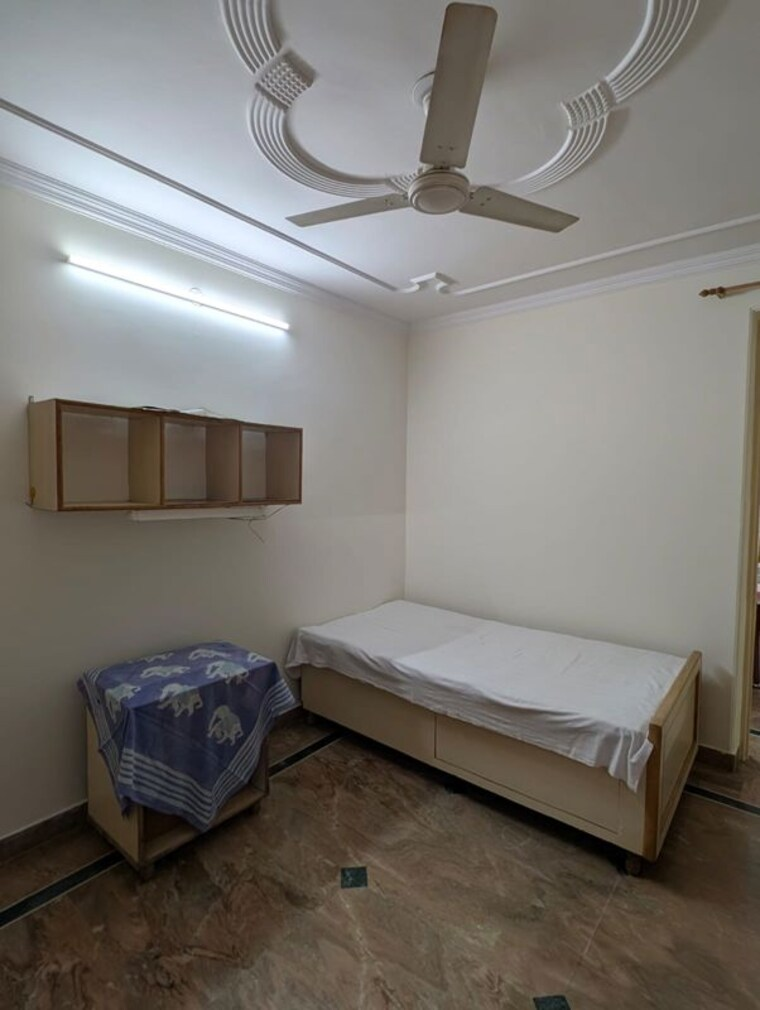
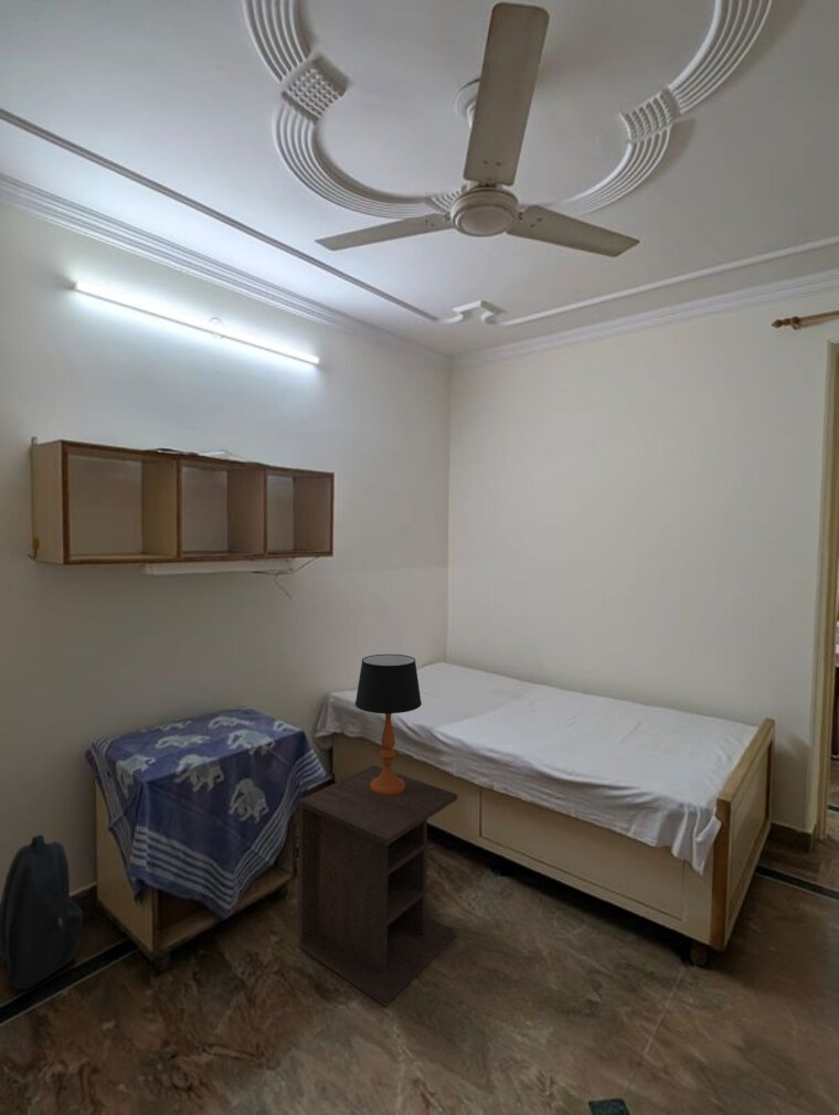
+ nightstand (379, 869)
+ table lamp (387, 723)
+ backpack (39, 900)
